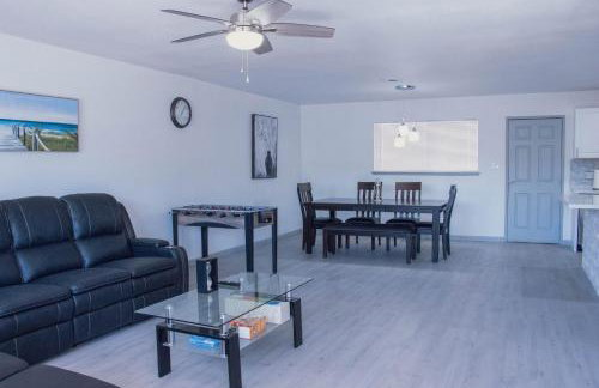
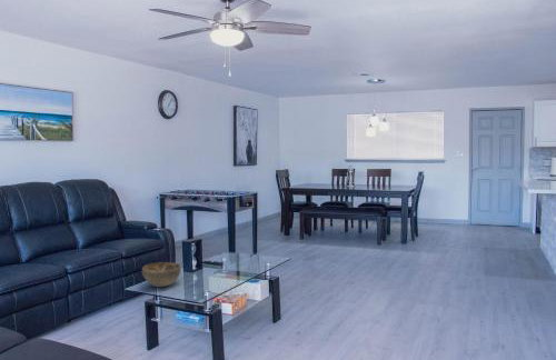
+ decorative bowl (161, 276)
